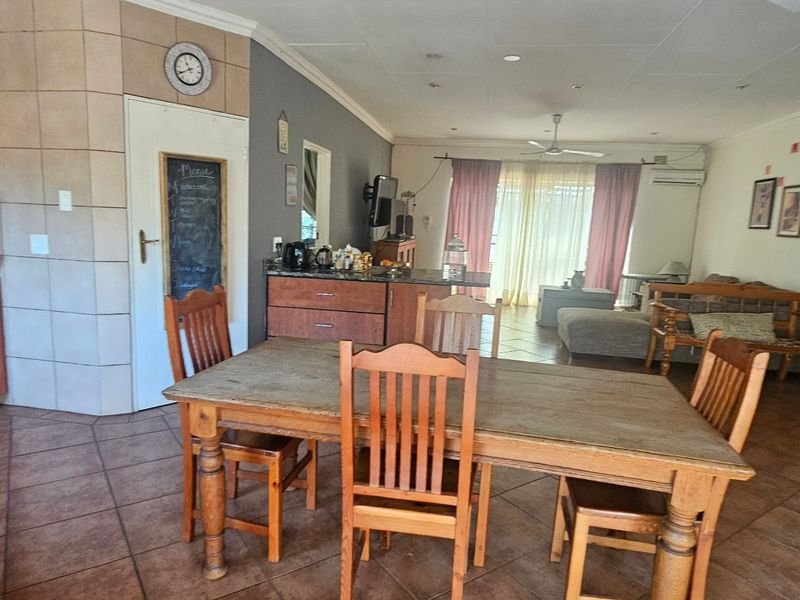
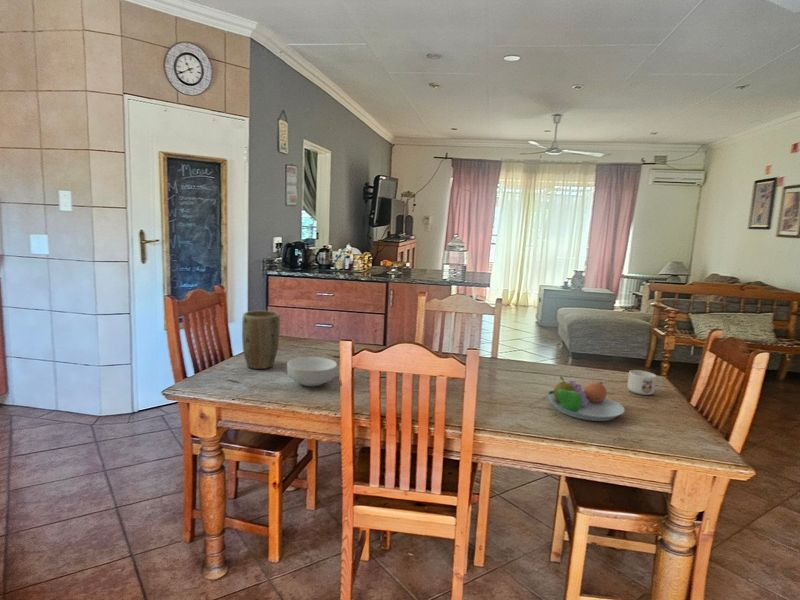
+ cereal bowl (311, 372)
+ mug (645, 382)
+ fruit bowl (583, 396)
+ plant pot (261, 339)
